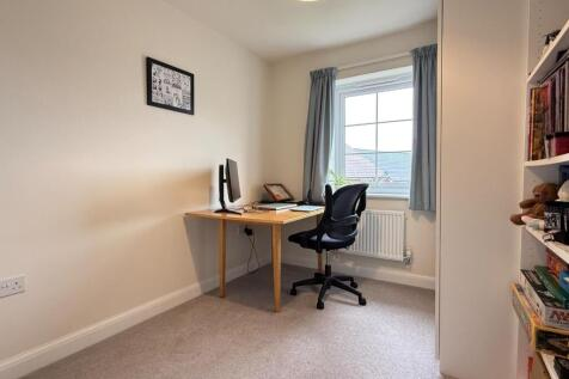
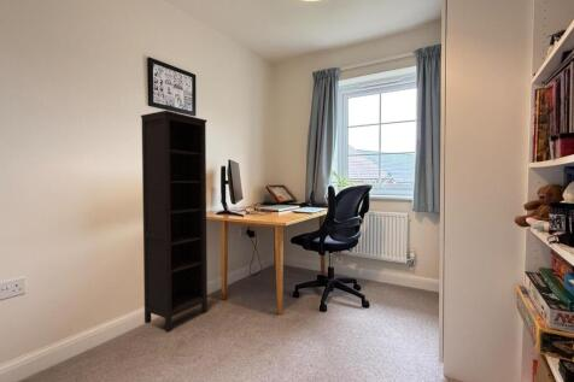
+ bookcase (176, 218)
